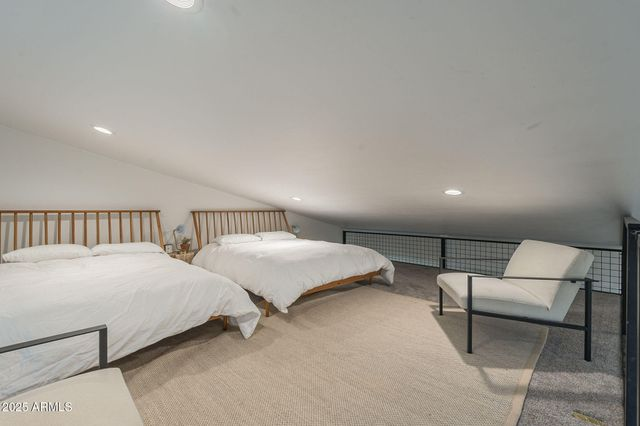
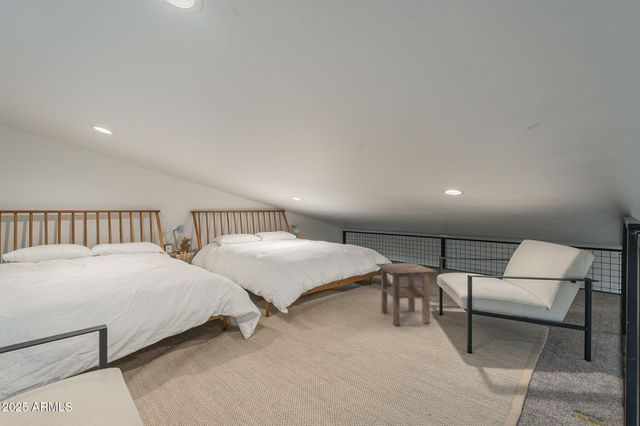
+ side table (404, 291)
